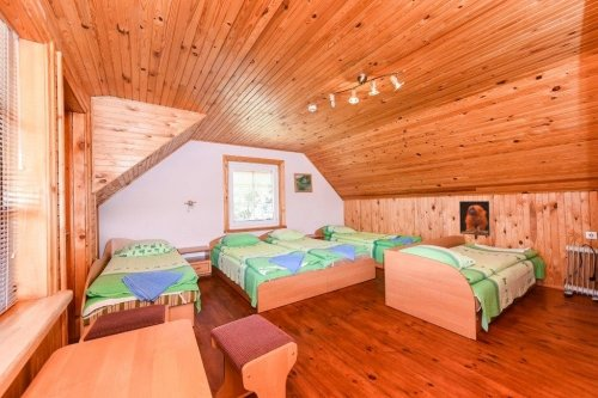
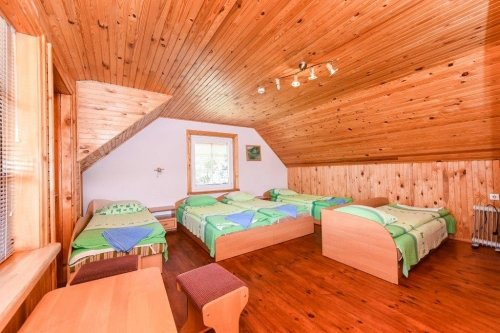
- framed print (474, 218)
